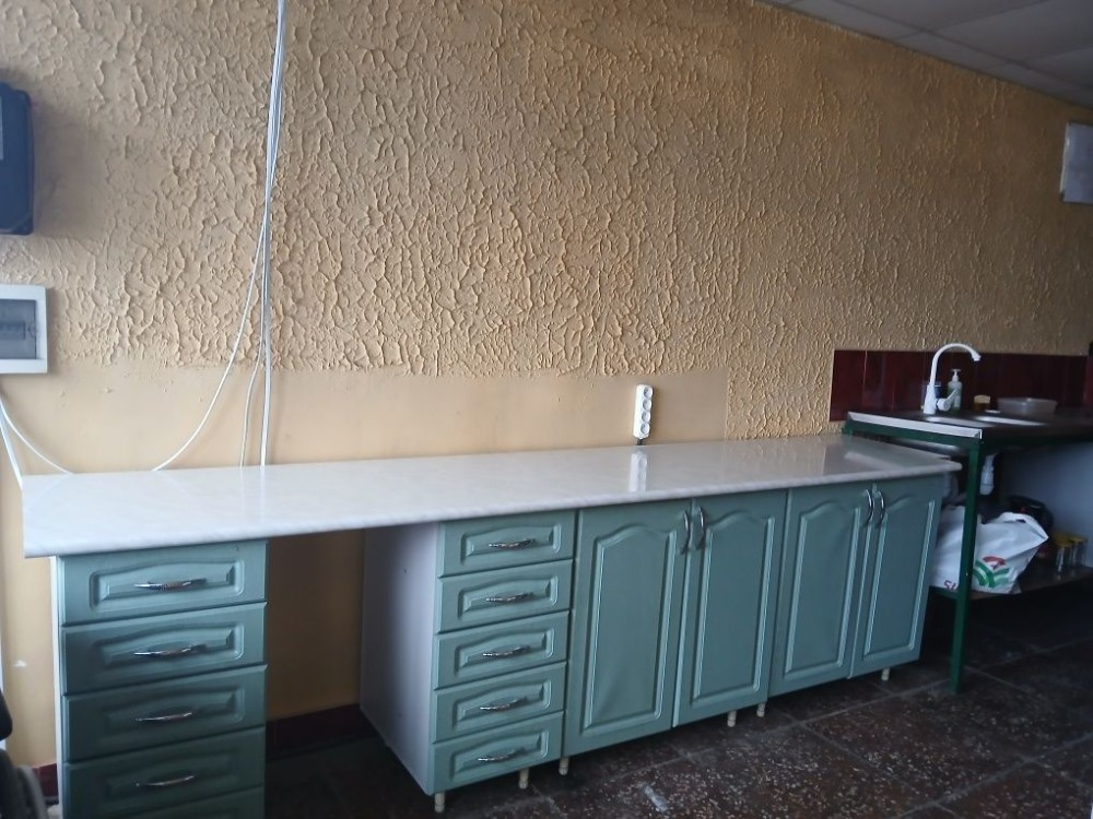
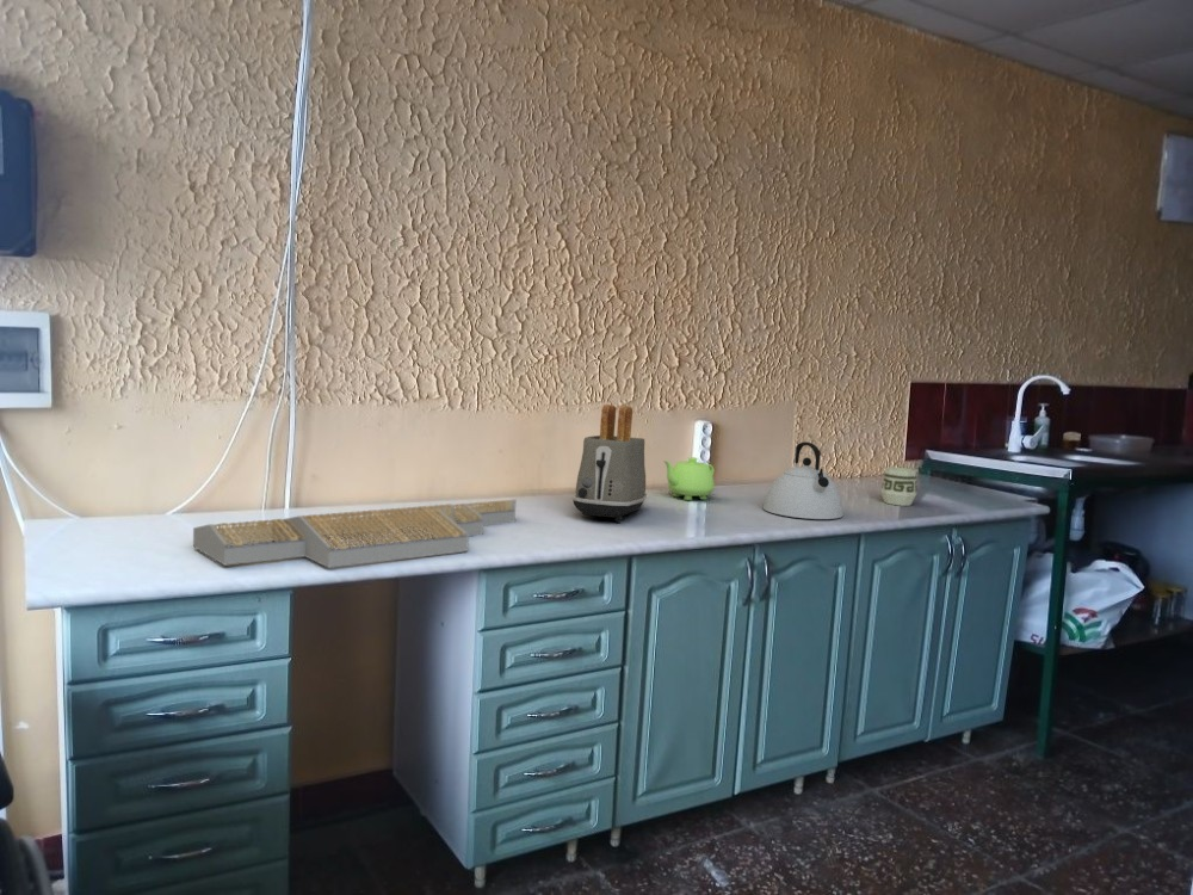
+ kettle (806, 477)
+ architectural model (392, 525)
+ toaster (613, 458)
+ cup (898, 486)
+ teapot (687, 477)
